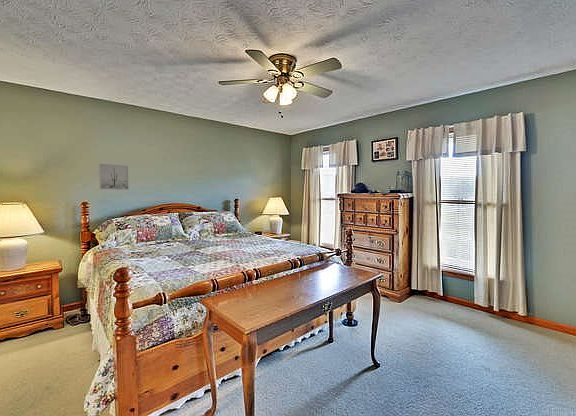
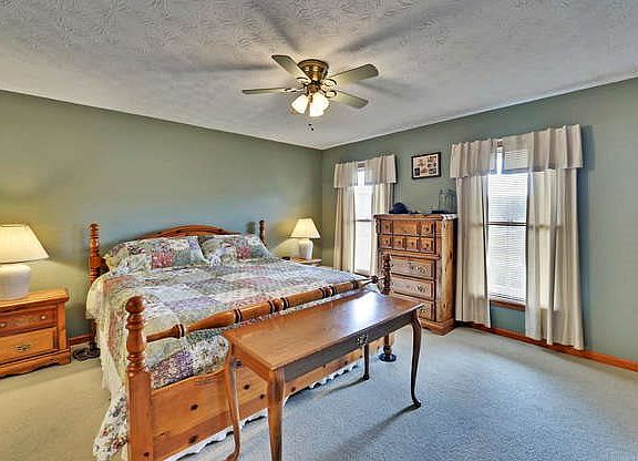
- wall art (114, 177)
